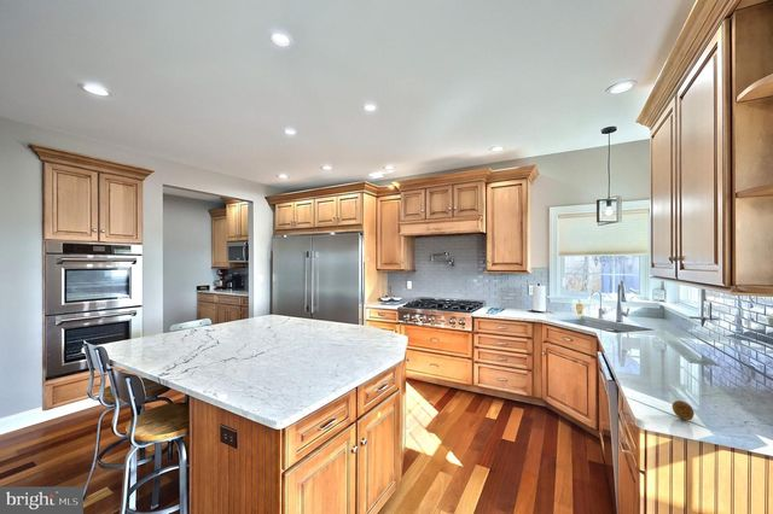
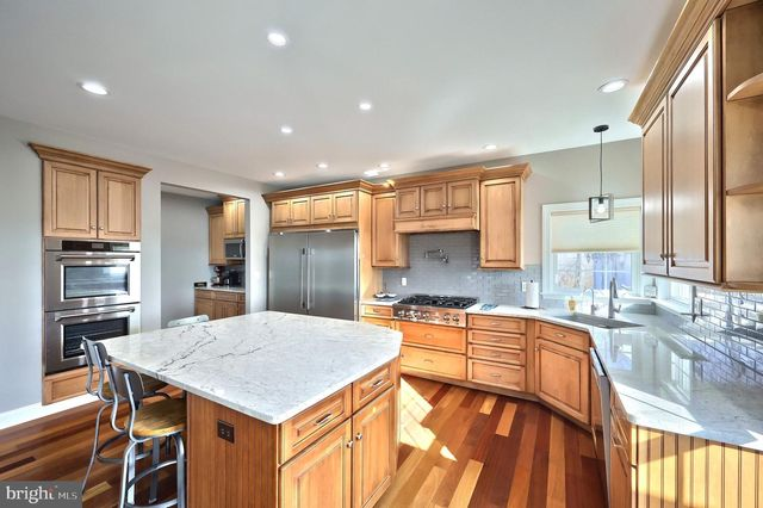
- fruit (682, 409)
